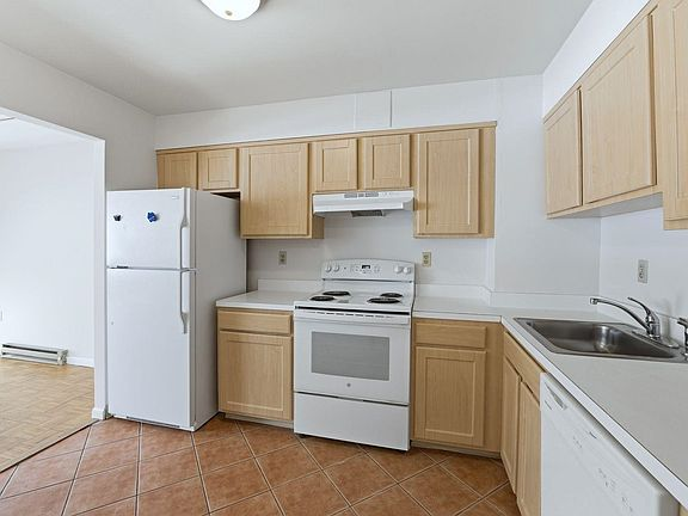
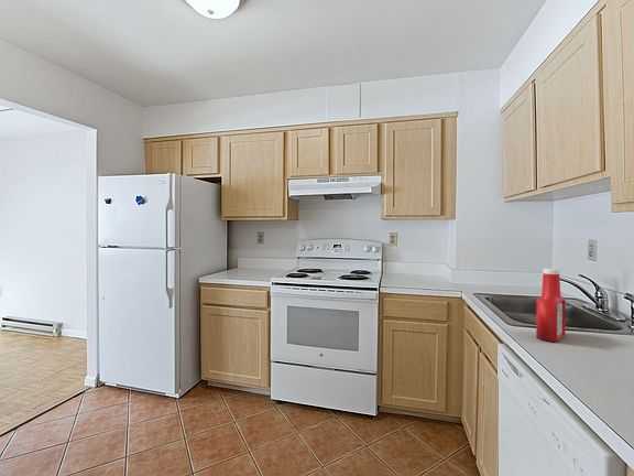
+ soap bottle (550, 302)
